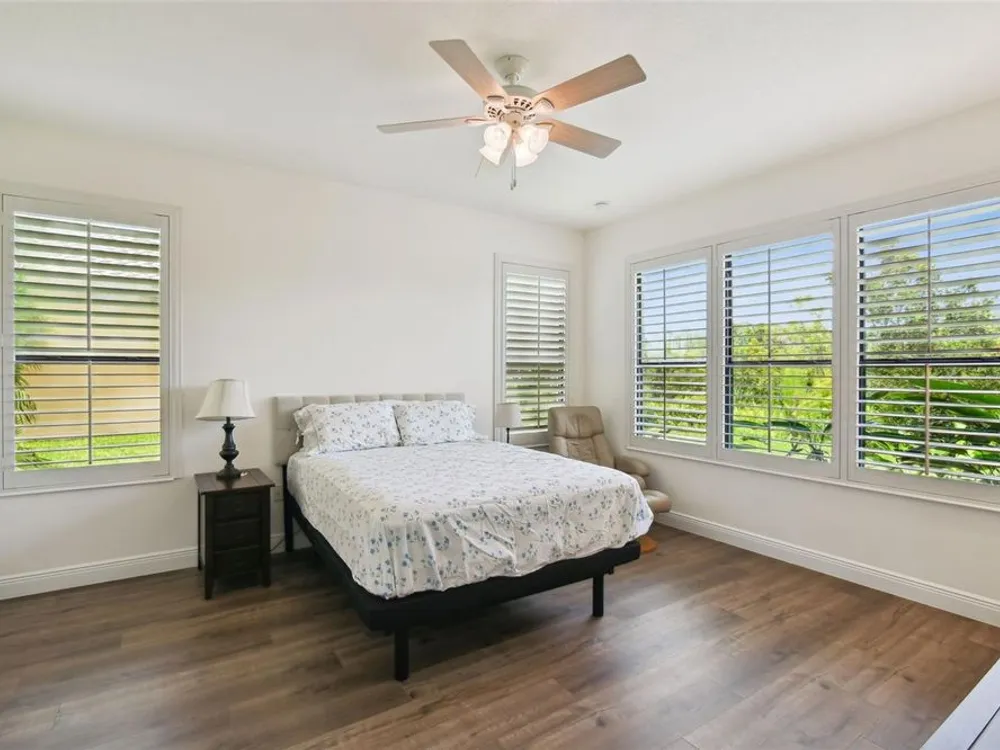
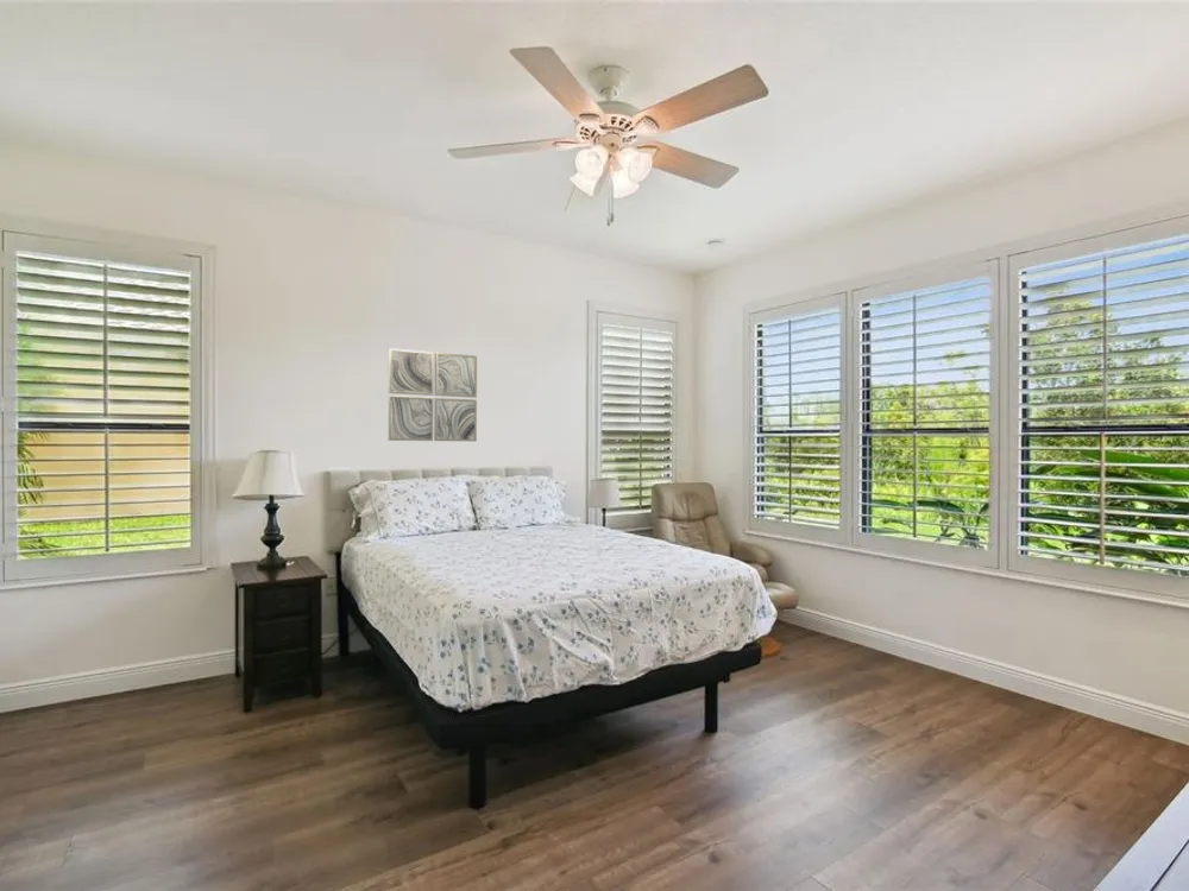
+ wall art (435, 394)
